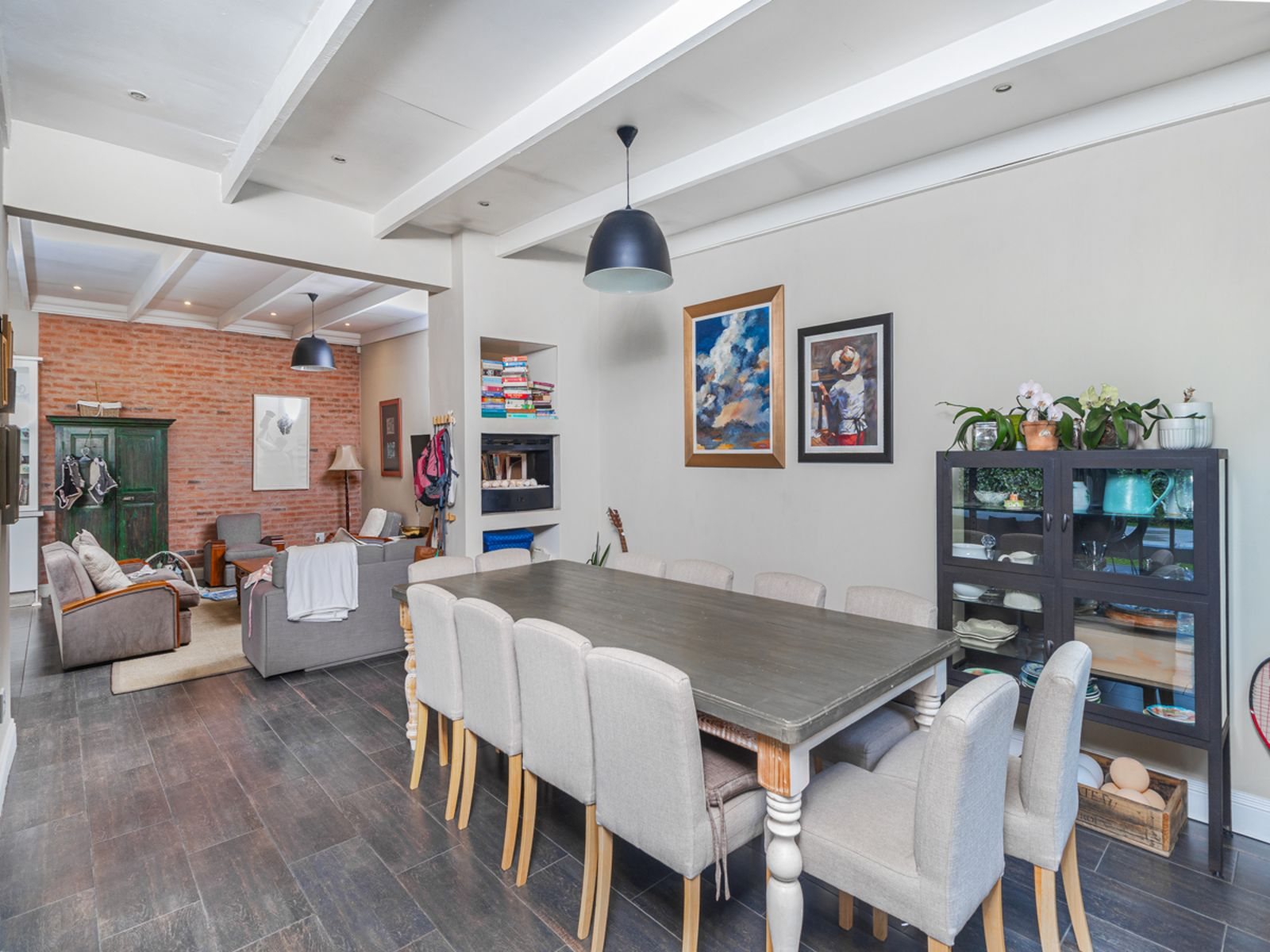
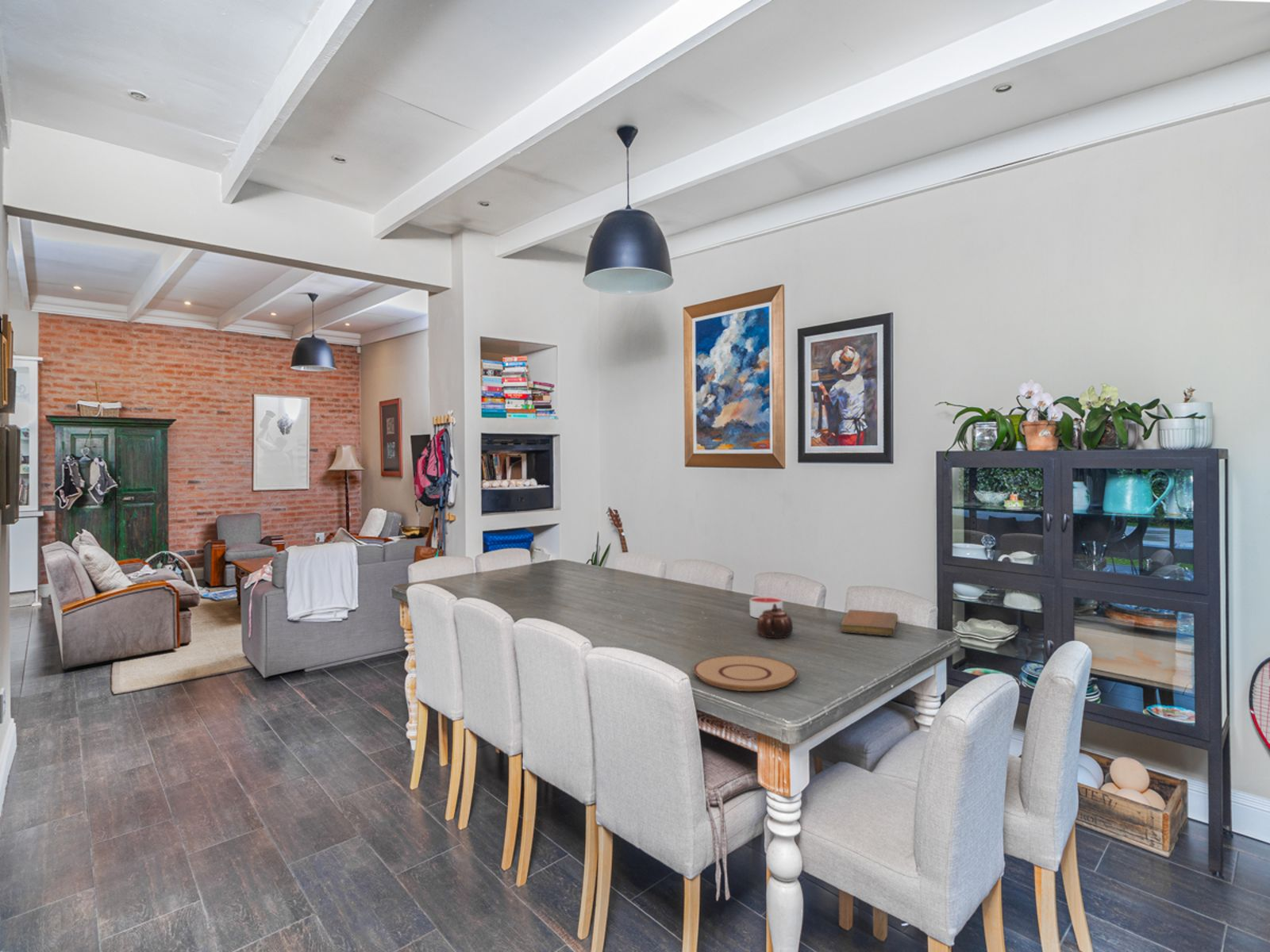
+ candle (766, 606)
+ plate (745, 672)
+ teapot (774, 620)
+ notebook (870, 621)
